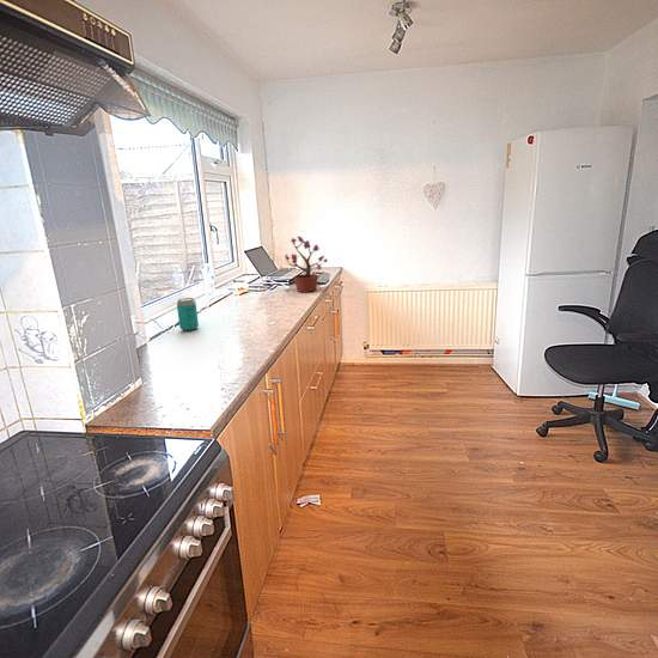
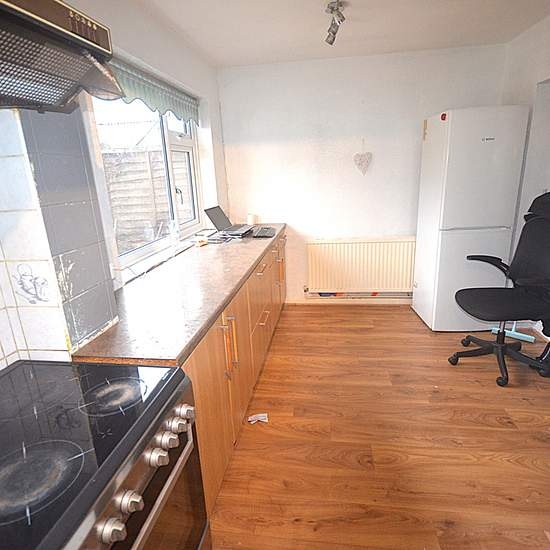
- potted plant (306, 262)
- beverage can (187, 313)
